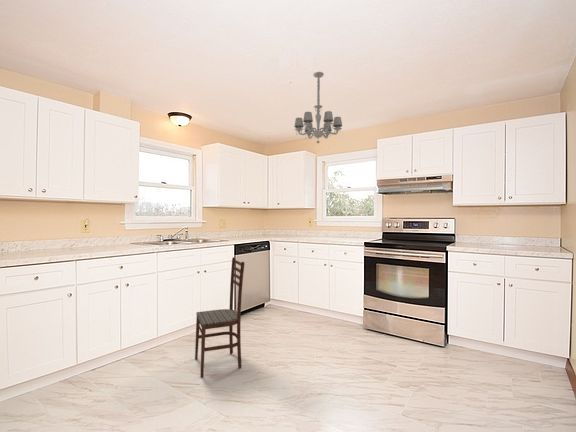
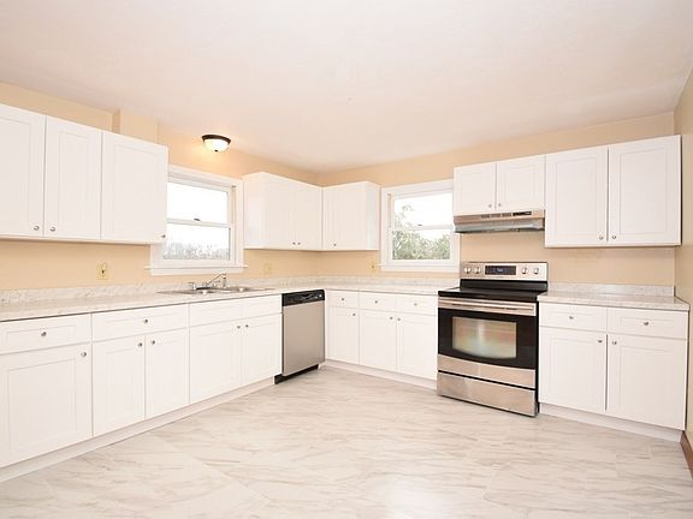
- dining chair (218, 311)
- chandelier (318, 108)
